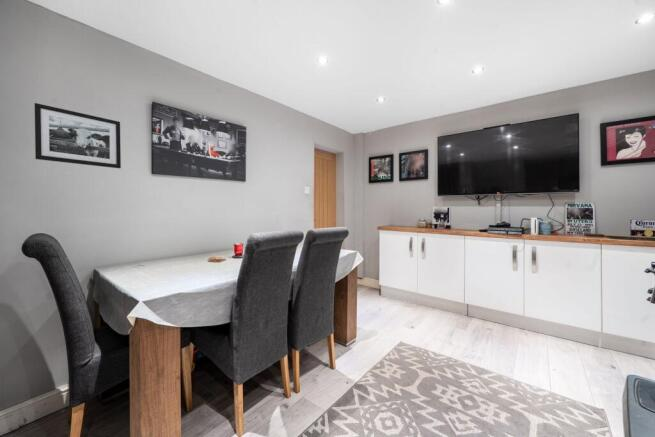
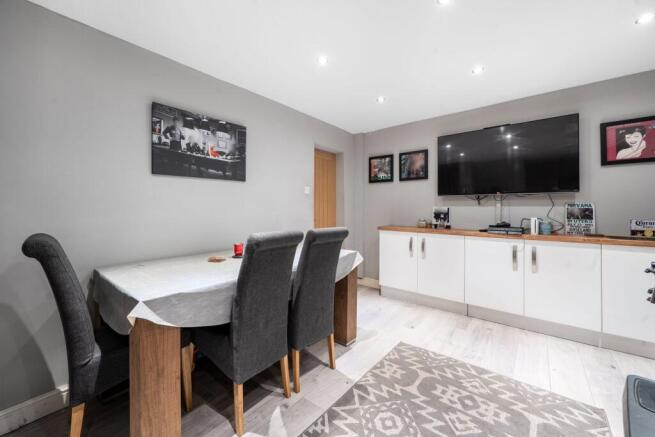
- picture frame (81, 138)
